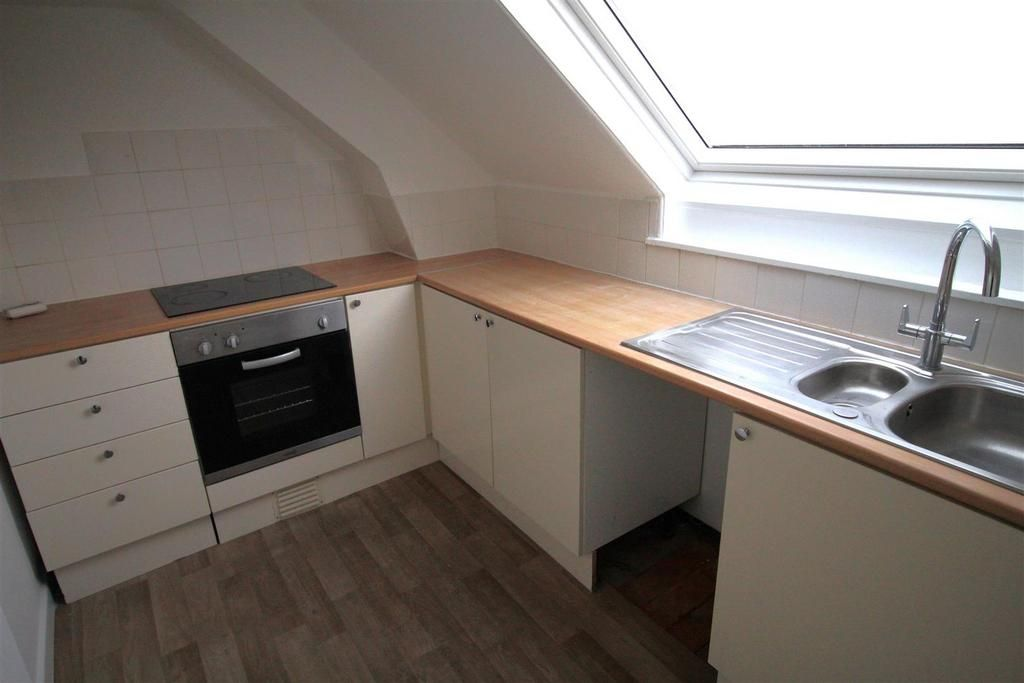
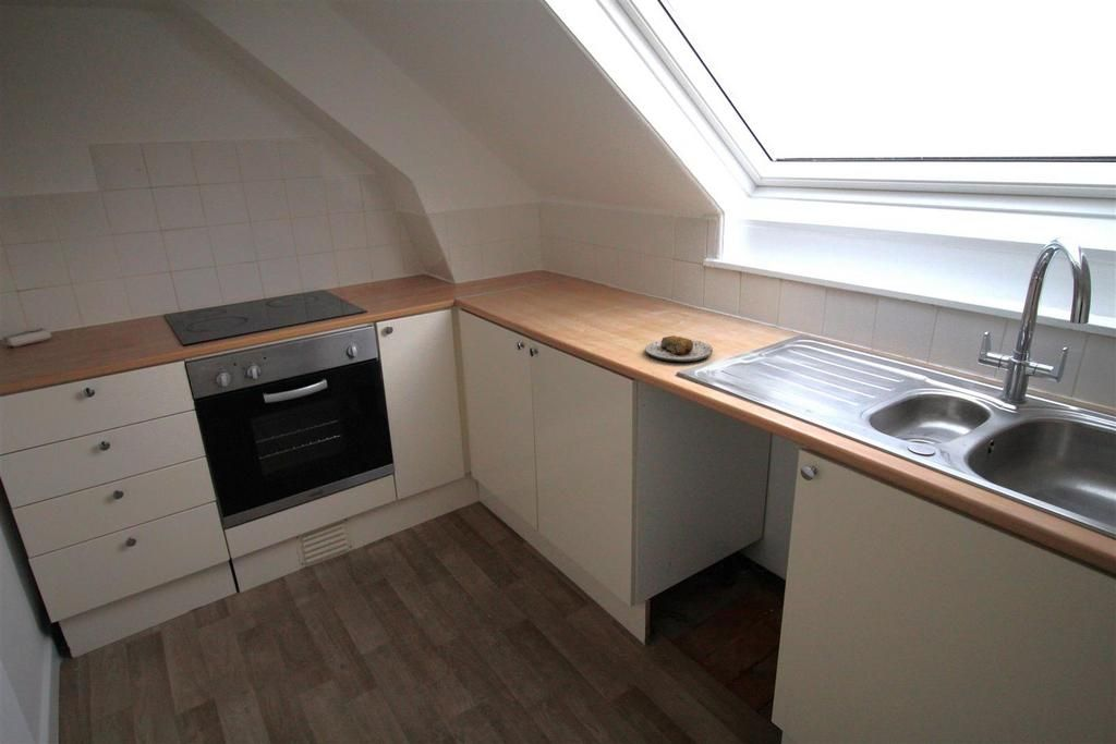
+ soap dish (678, 345)
